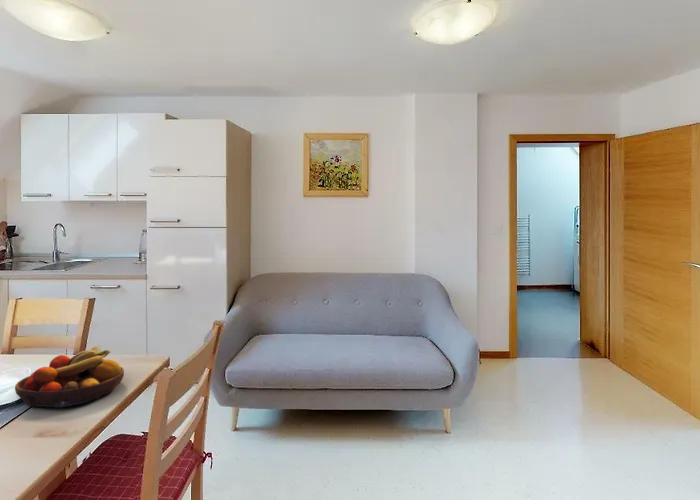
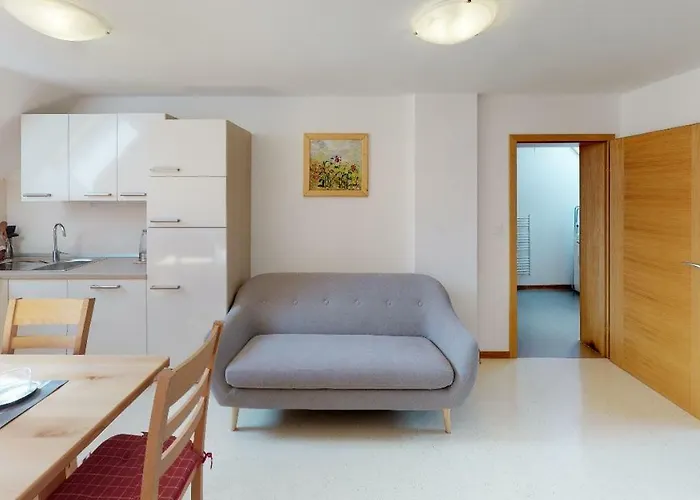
- fruit bowl (72, 372)
